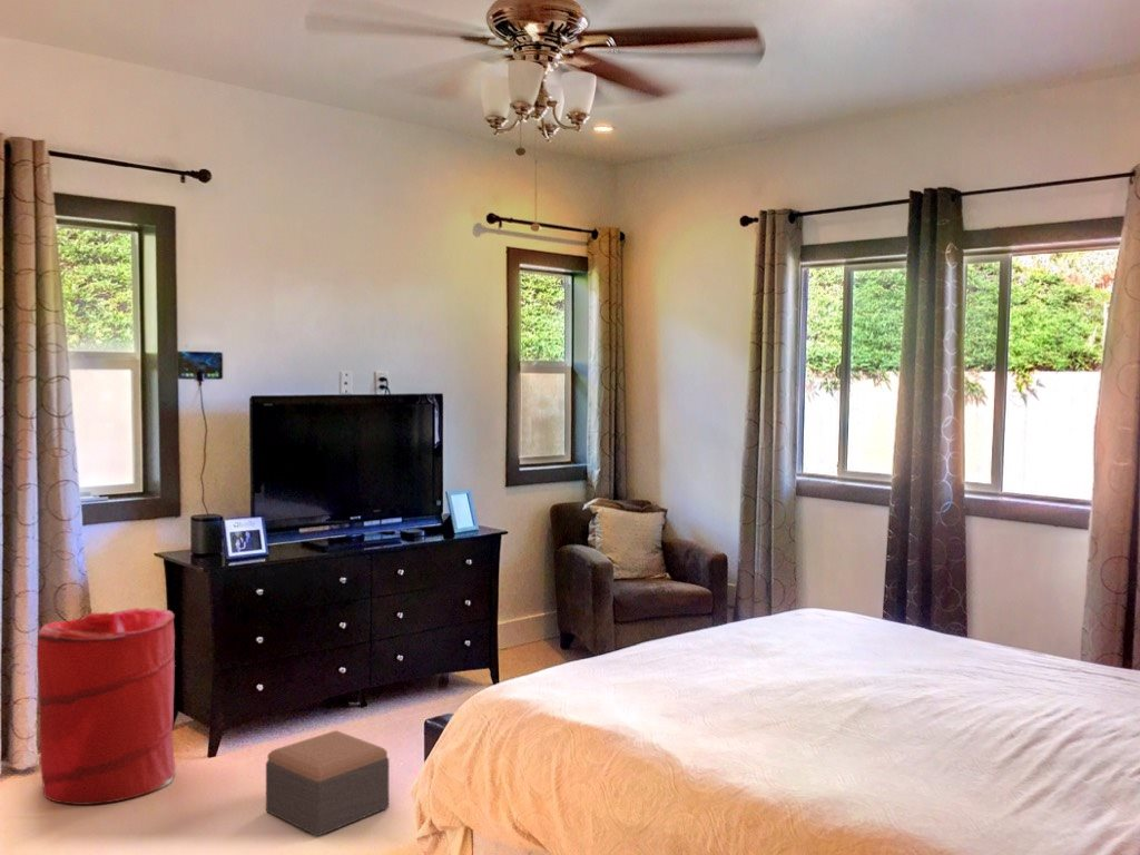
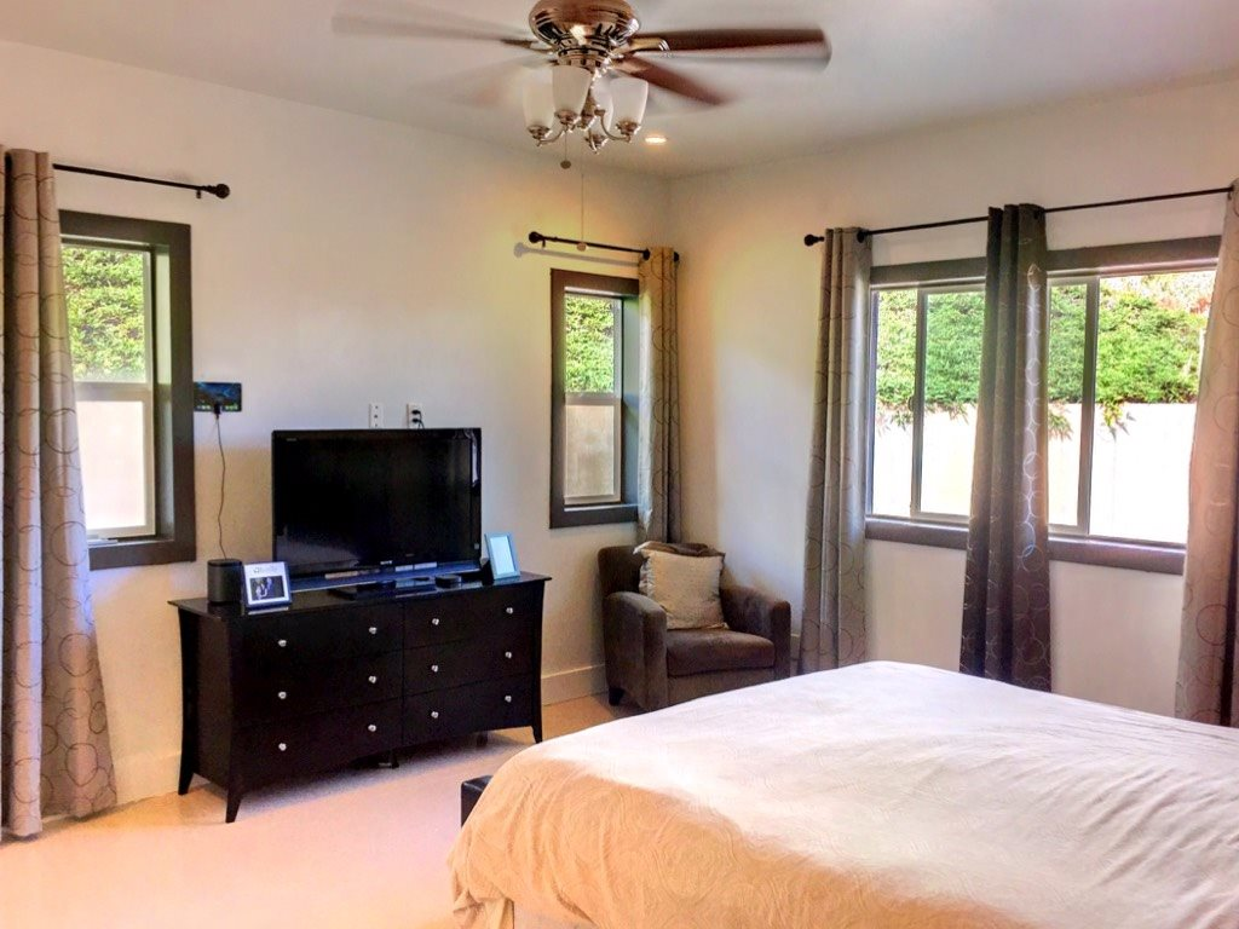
- footstool (327, 778)
- laundry hamper (108, 697)
